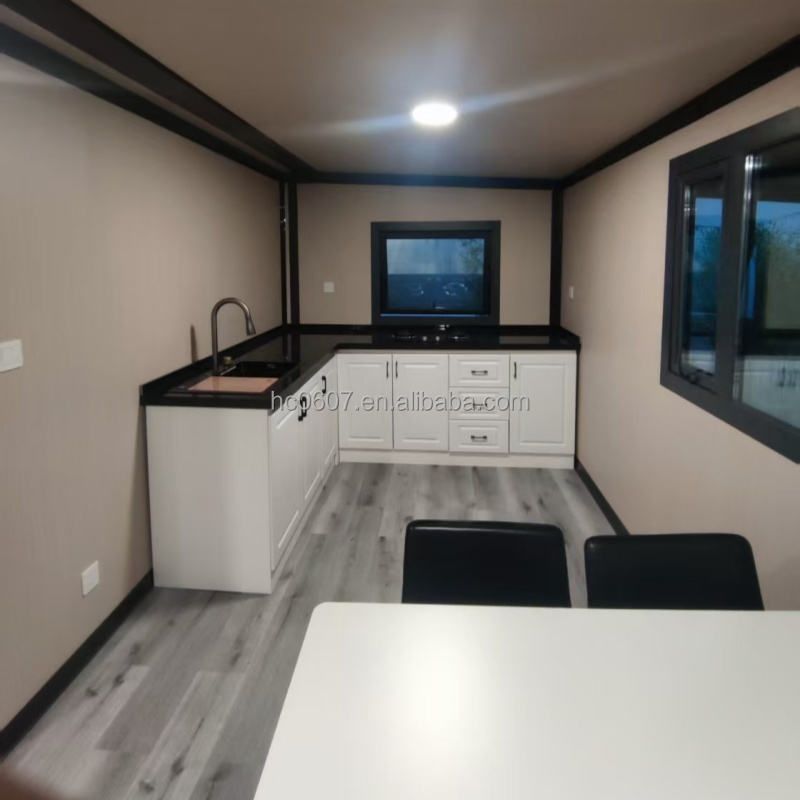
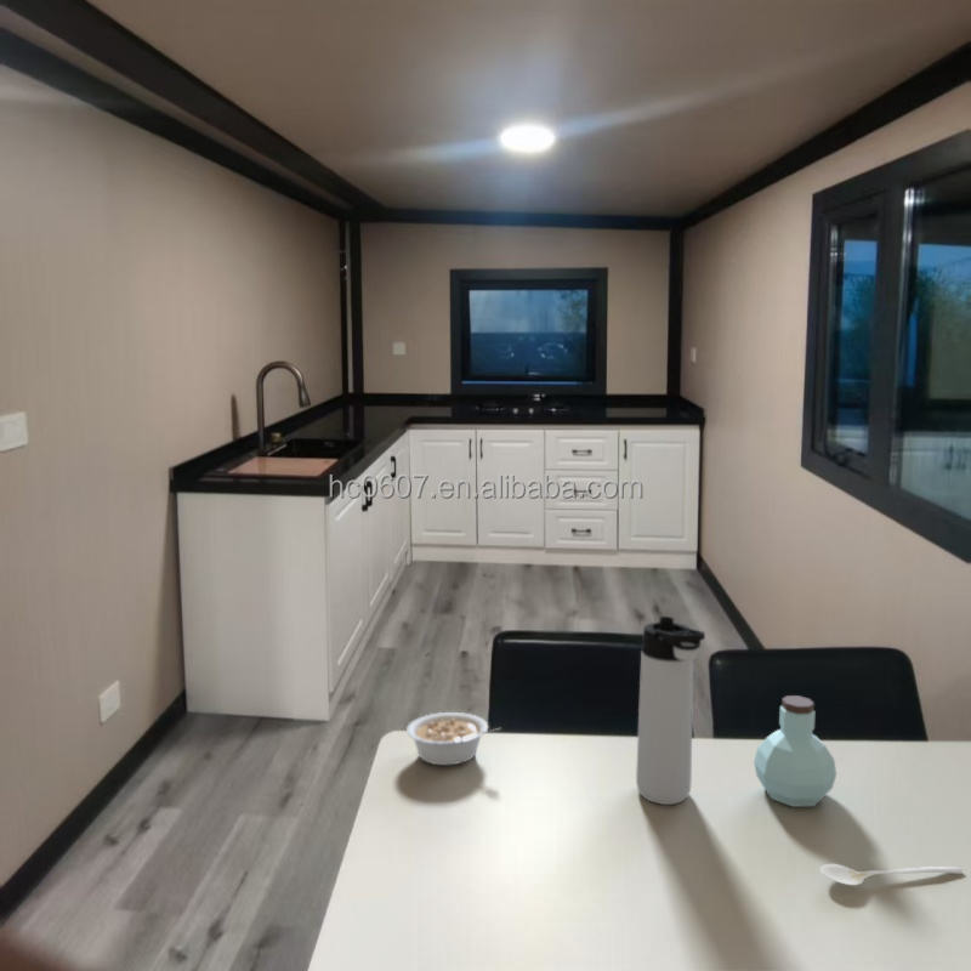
+ stirrer (891, 871)
+ thermos bottle (671, 711)
+ legume (450, 737)
+ jar (795, 746)
